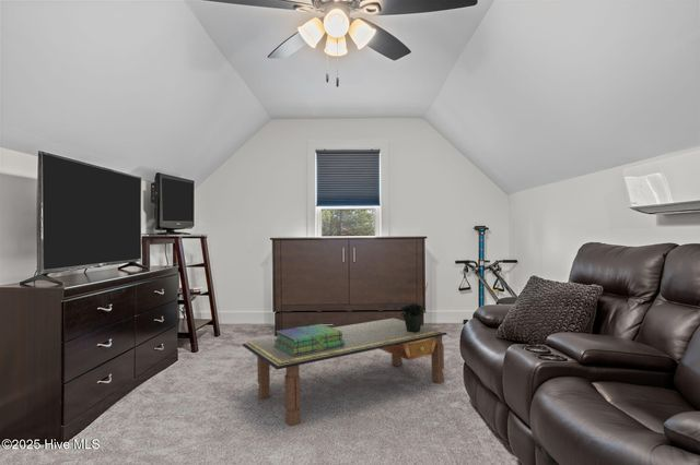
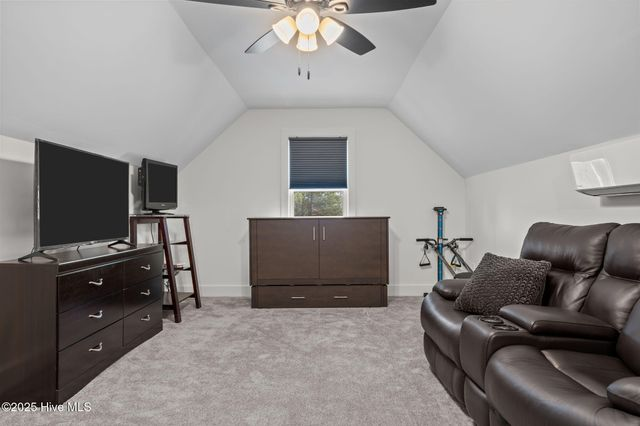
- potted plant (413, 306)
- coffee table (346, 355)
- stack of books (308, 337)
